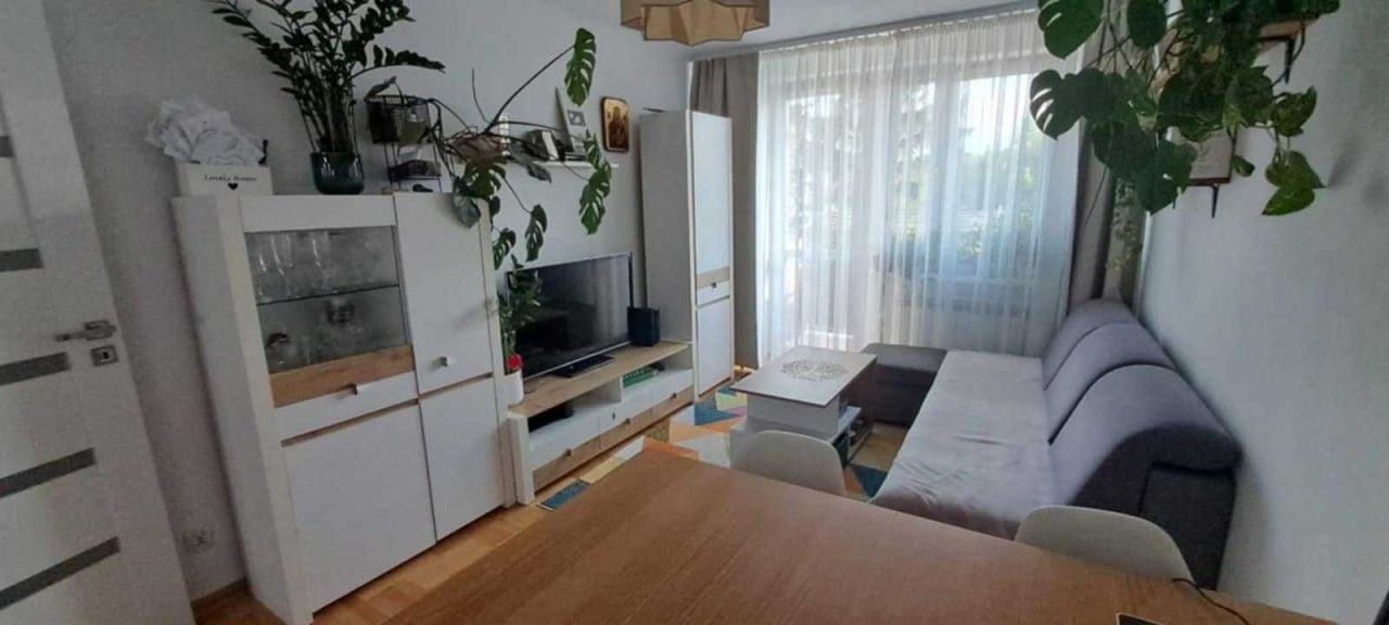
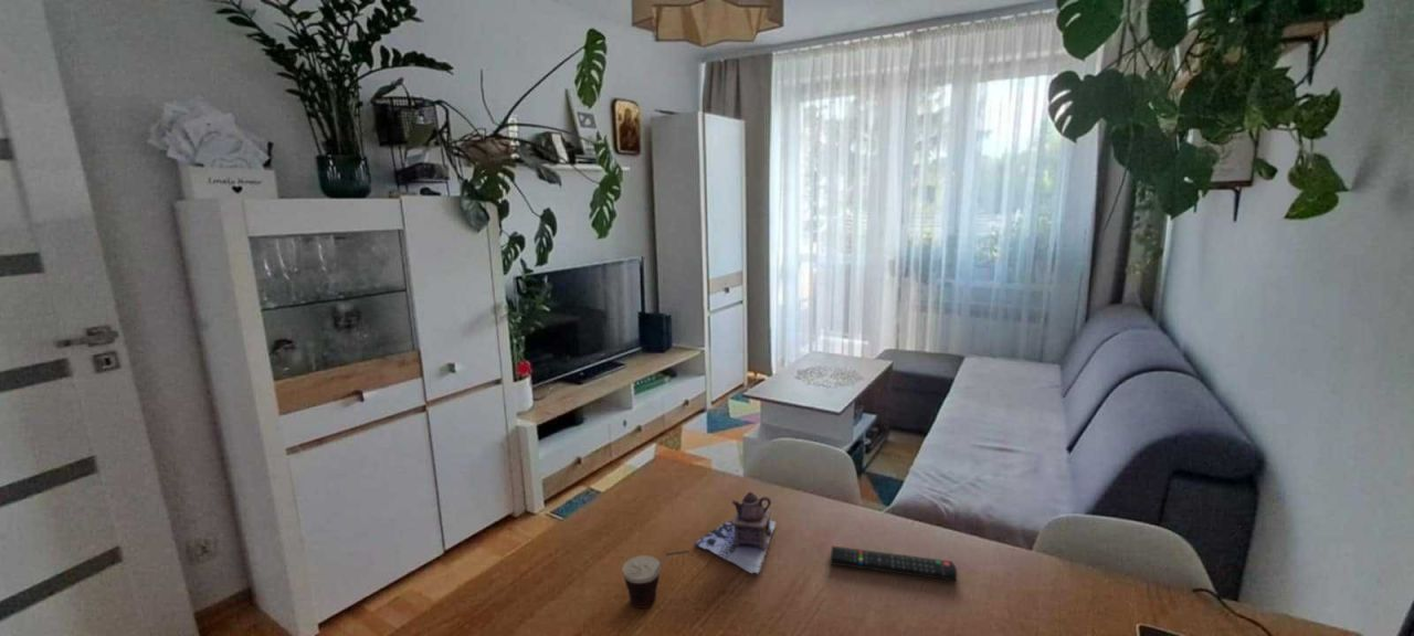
+ cup (656, 574)
+ teapot (748, 516)
+ remote control (891, 564)
